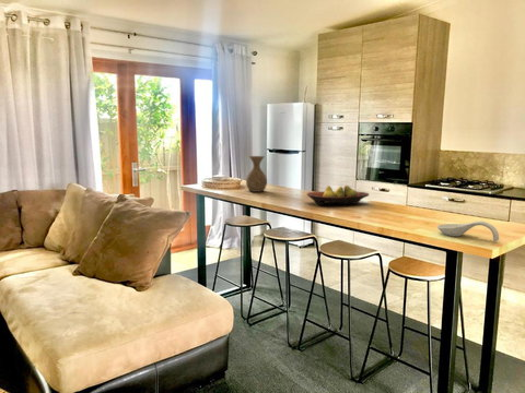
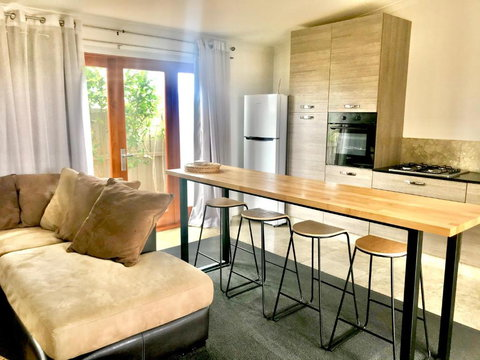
- spoon rest (467, 228)
- vase (256, 174)
- fruit bowl (337, 194)
